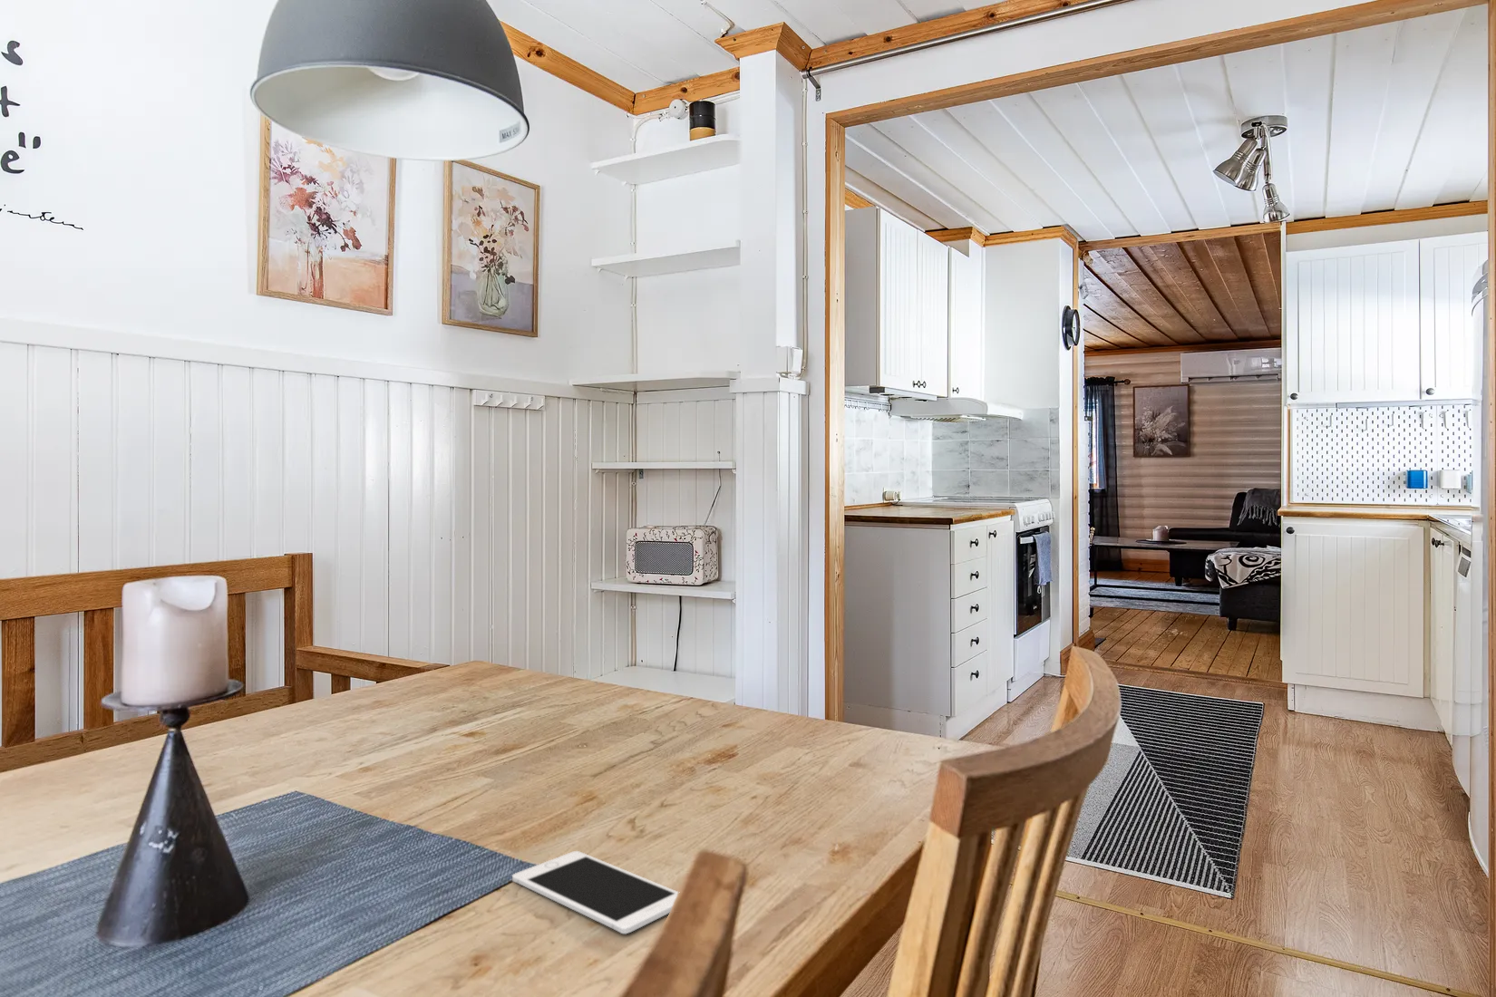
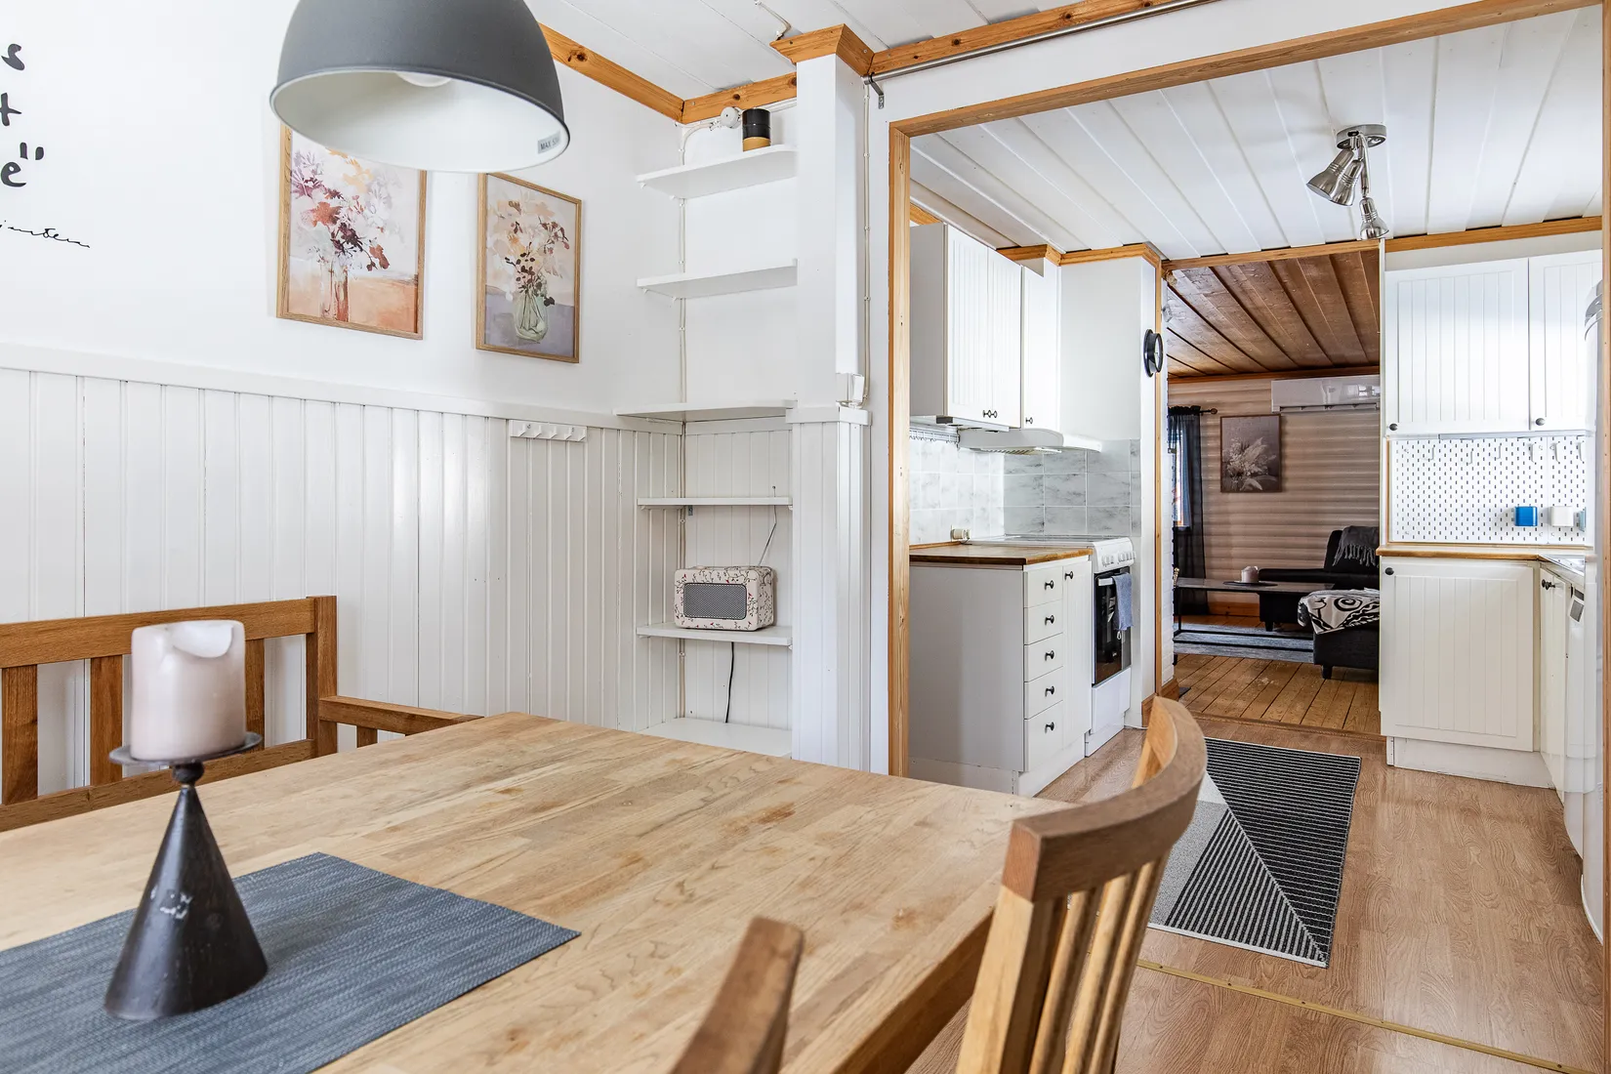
- cell phone (598, 888)
